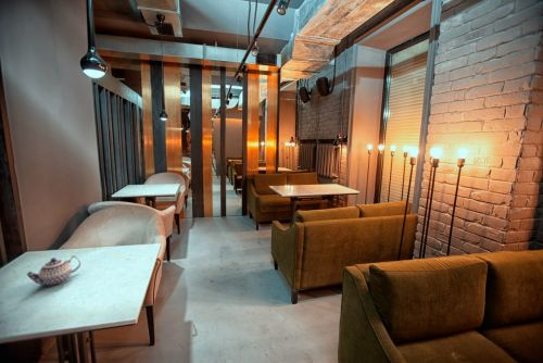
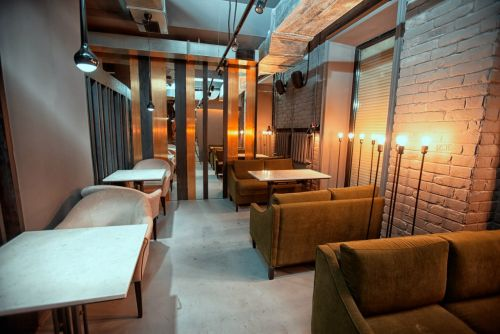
- teapot (55, 270)
